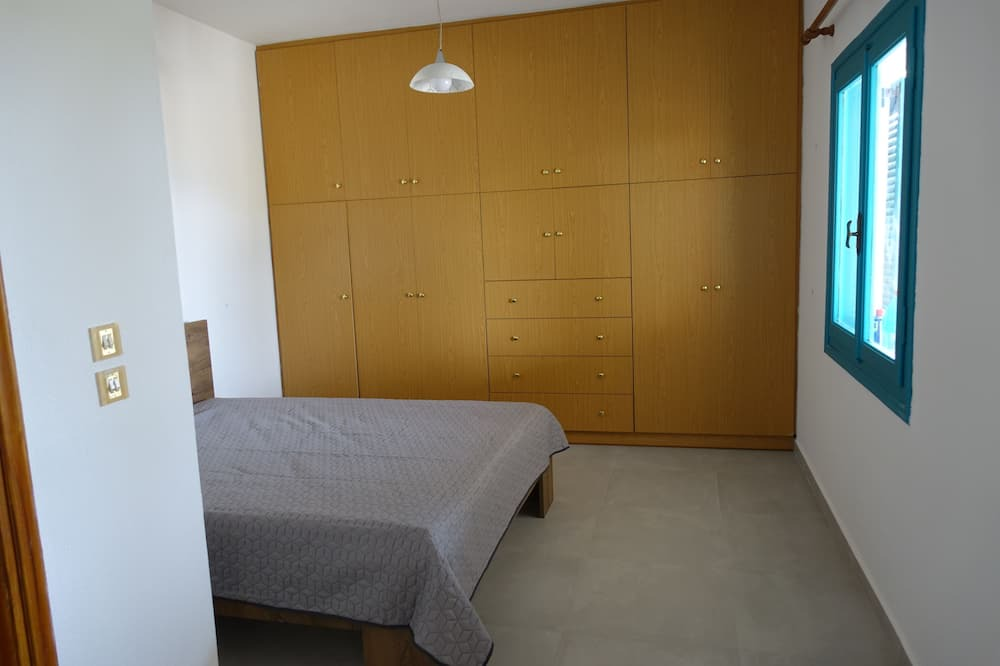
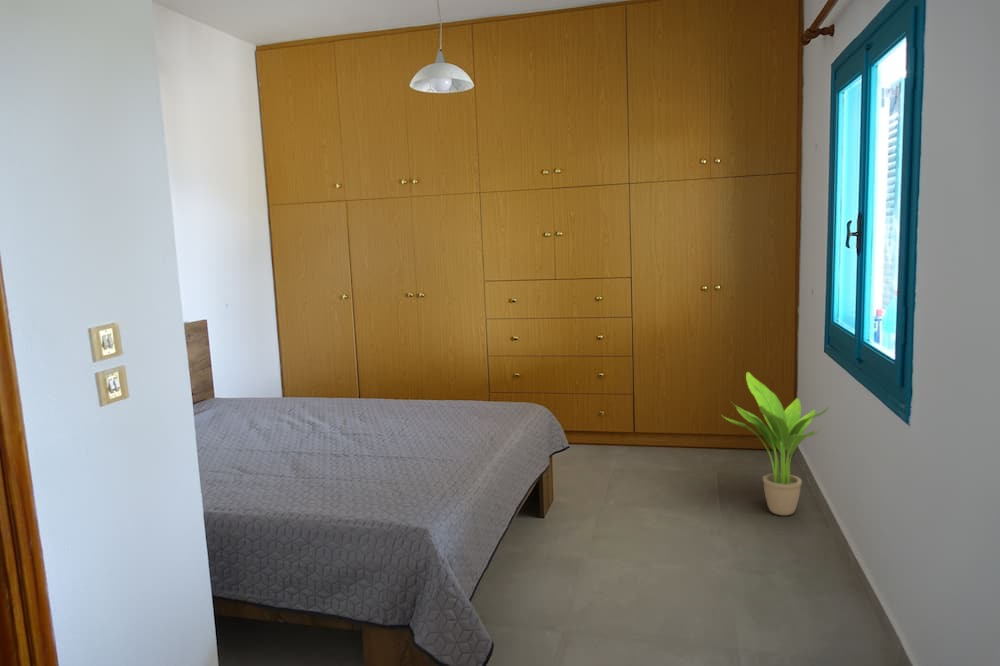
+ potted plant (771, 447)
